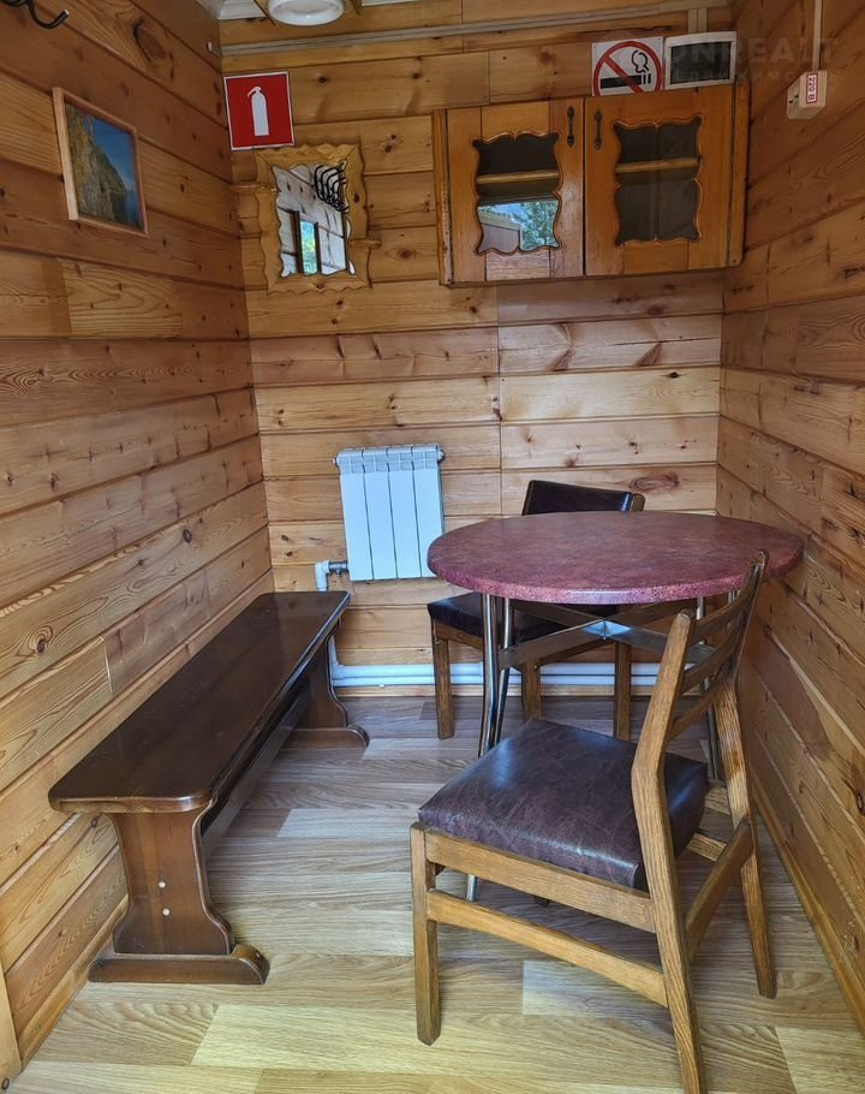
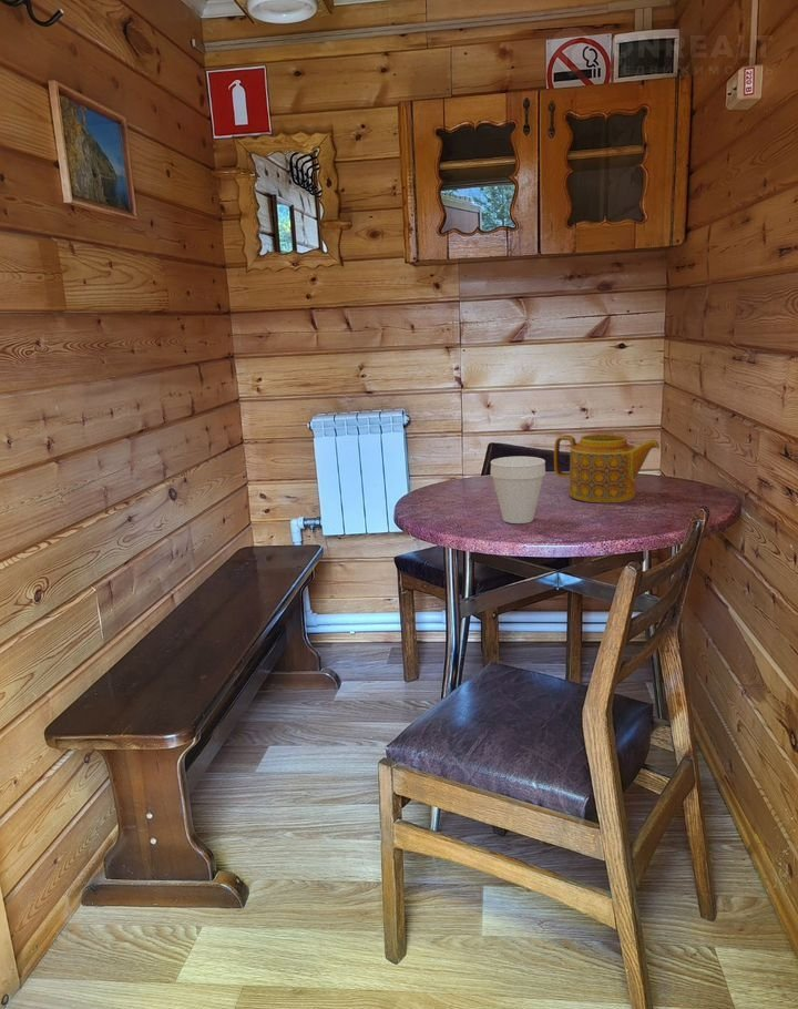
+ teapot (605, 466)
+ cup (518, 490)
